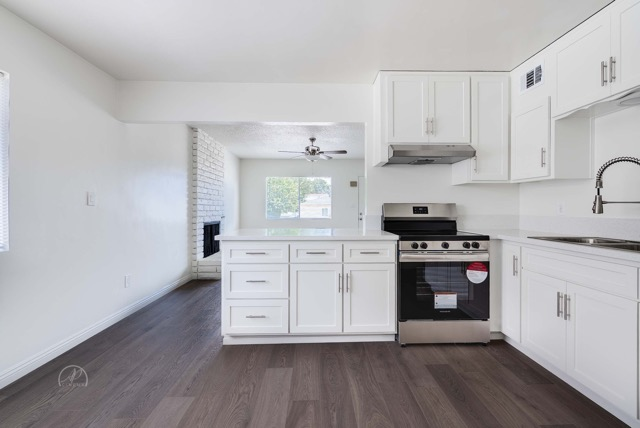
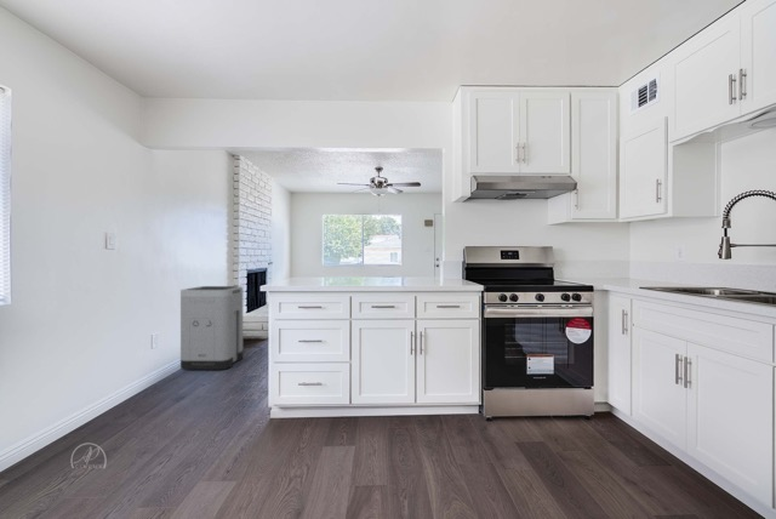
+ trash can (212, 325)
